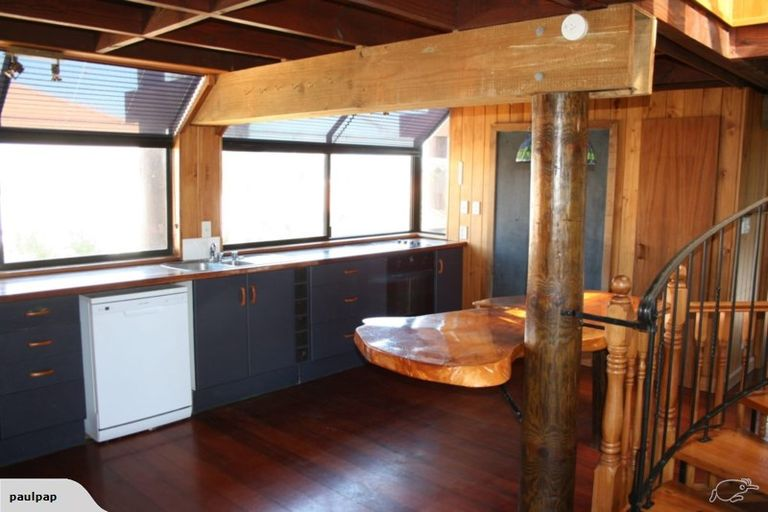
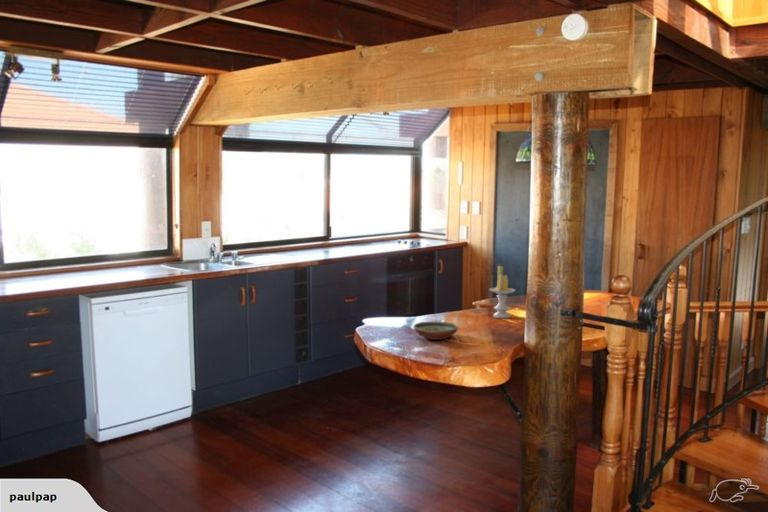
+ candle (502, 291)
+ decorative bowl (435, 331)
